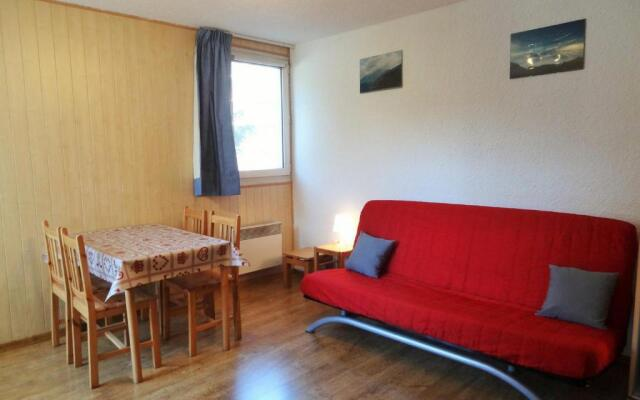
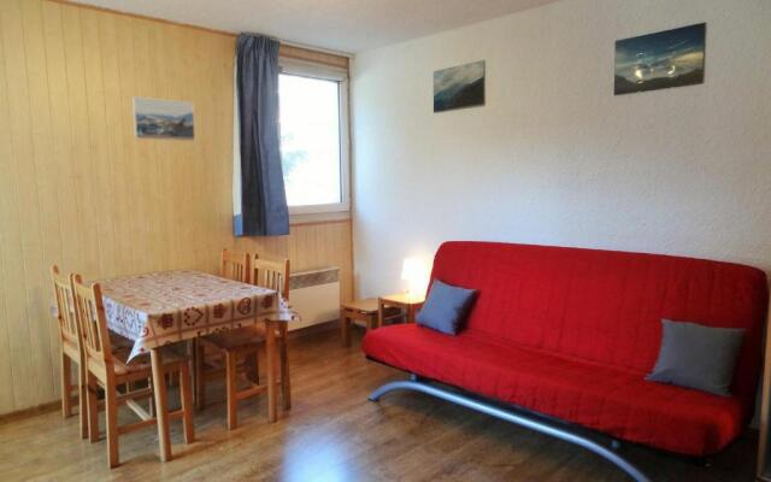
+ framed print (164, 119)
